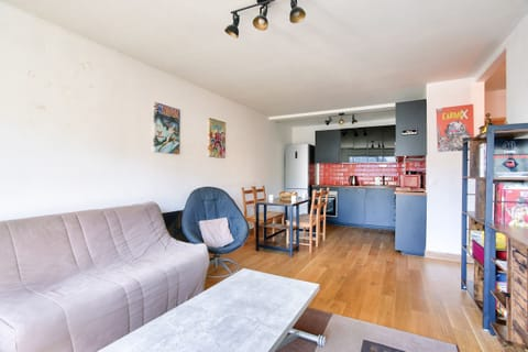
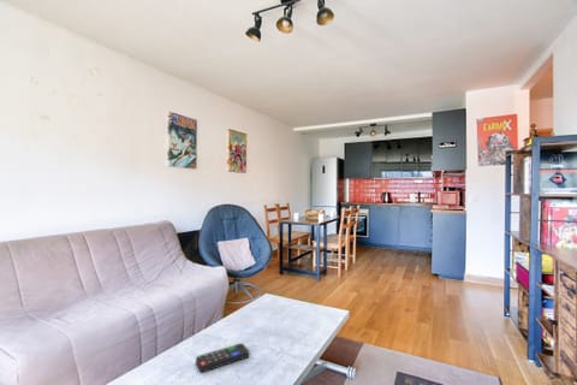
+ remote control (222, 356)
